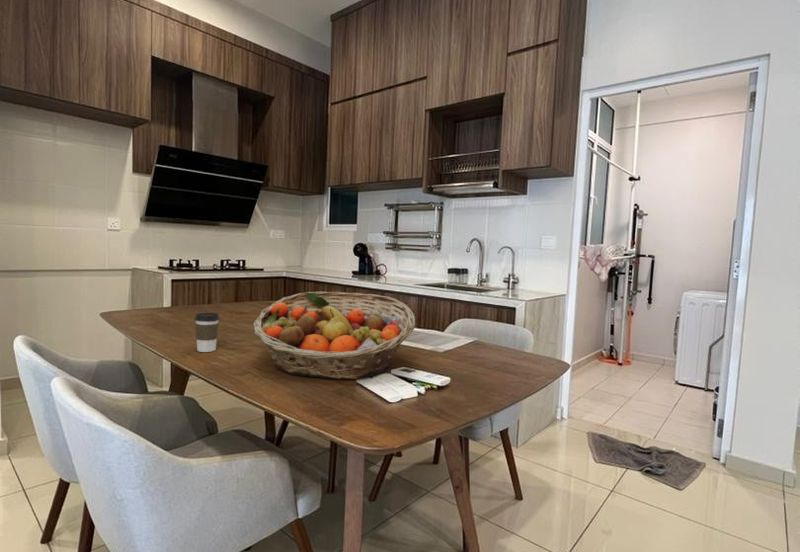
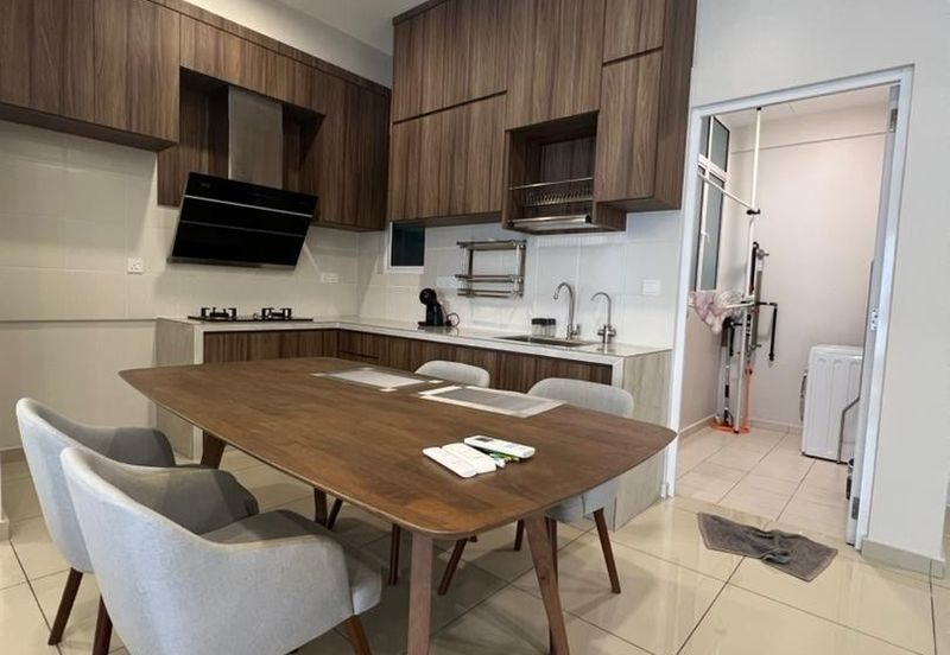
- fruit basket (334, 330)
- coffee cup (206, 332)
